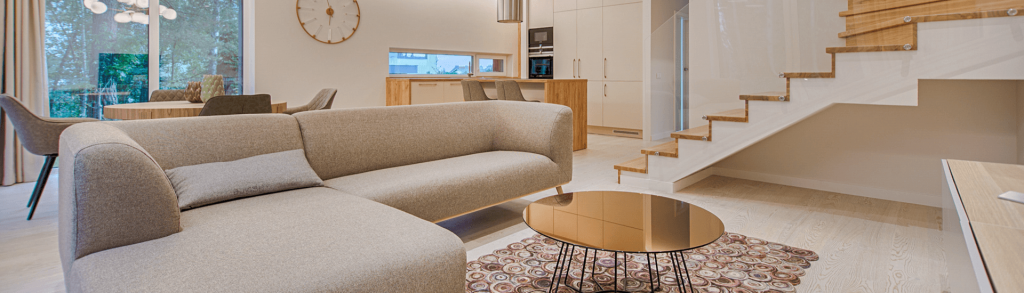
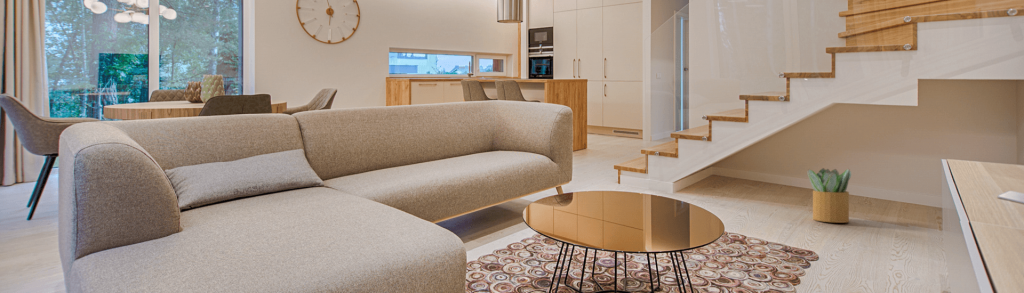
+ potted plant (828, 194)
